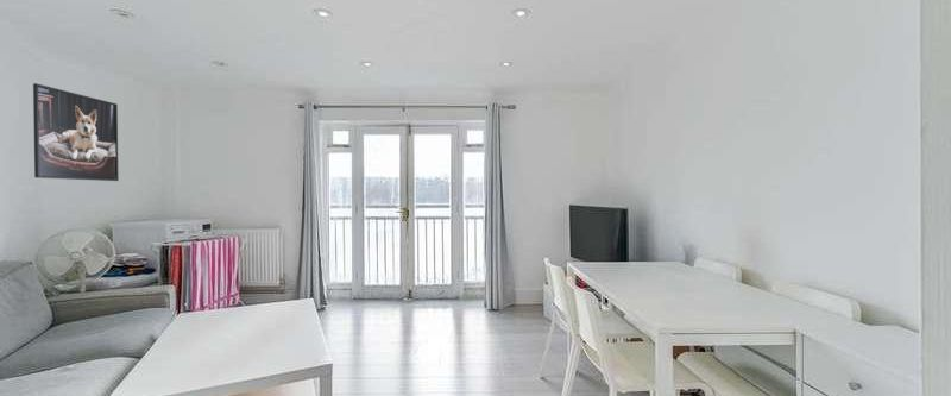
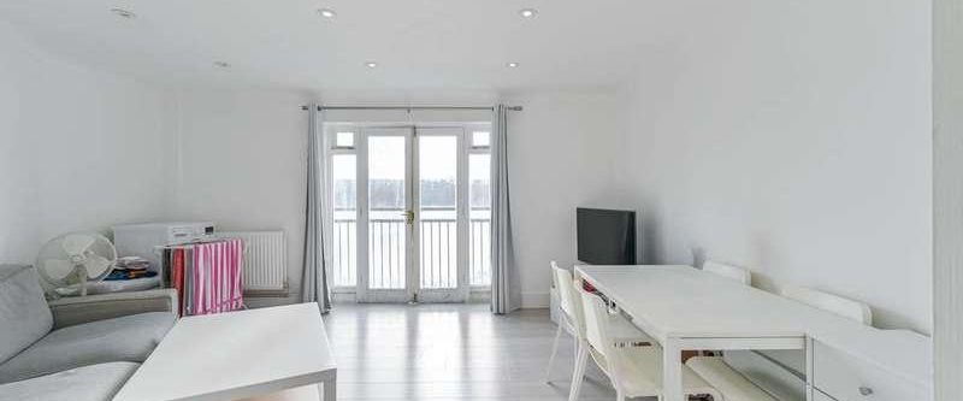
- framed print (80, 137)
